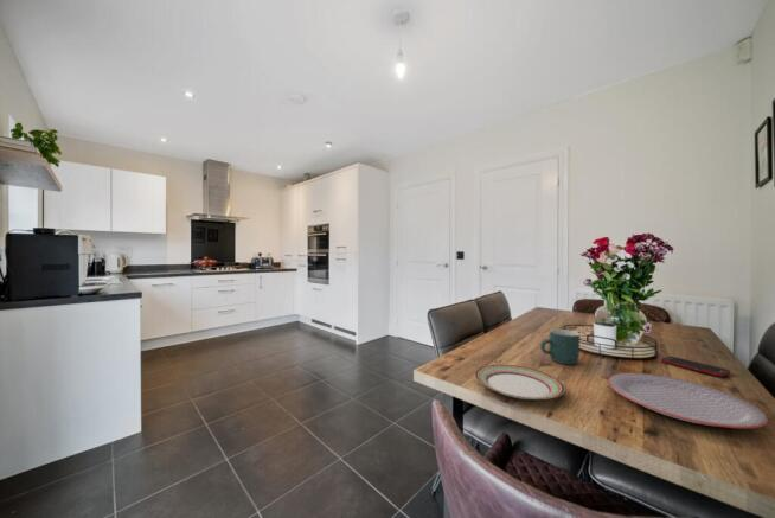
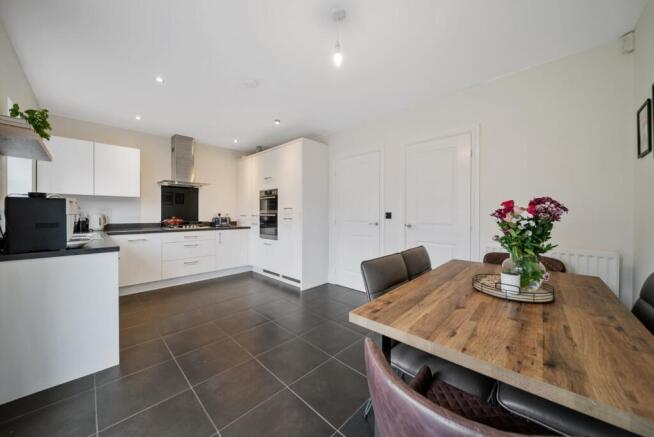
- plate (677, 398)
- mug (561, 346)
- cell phone (693, 365)
- plate (517, 383)
